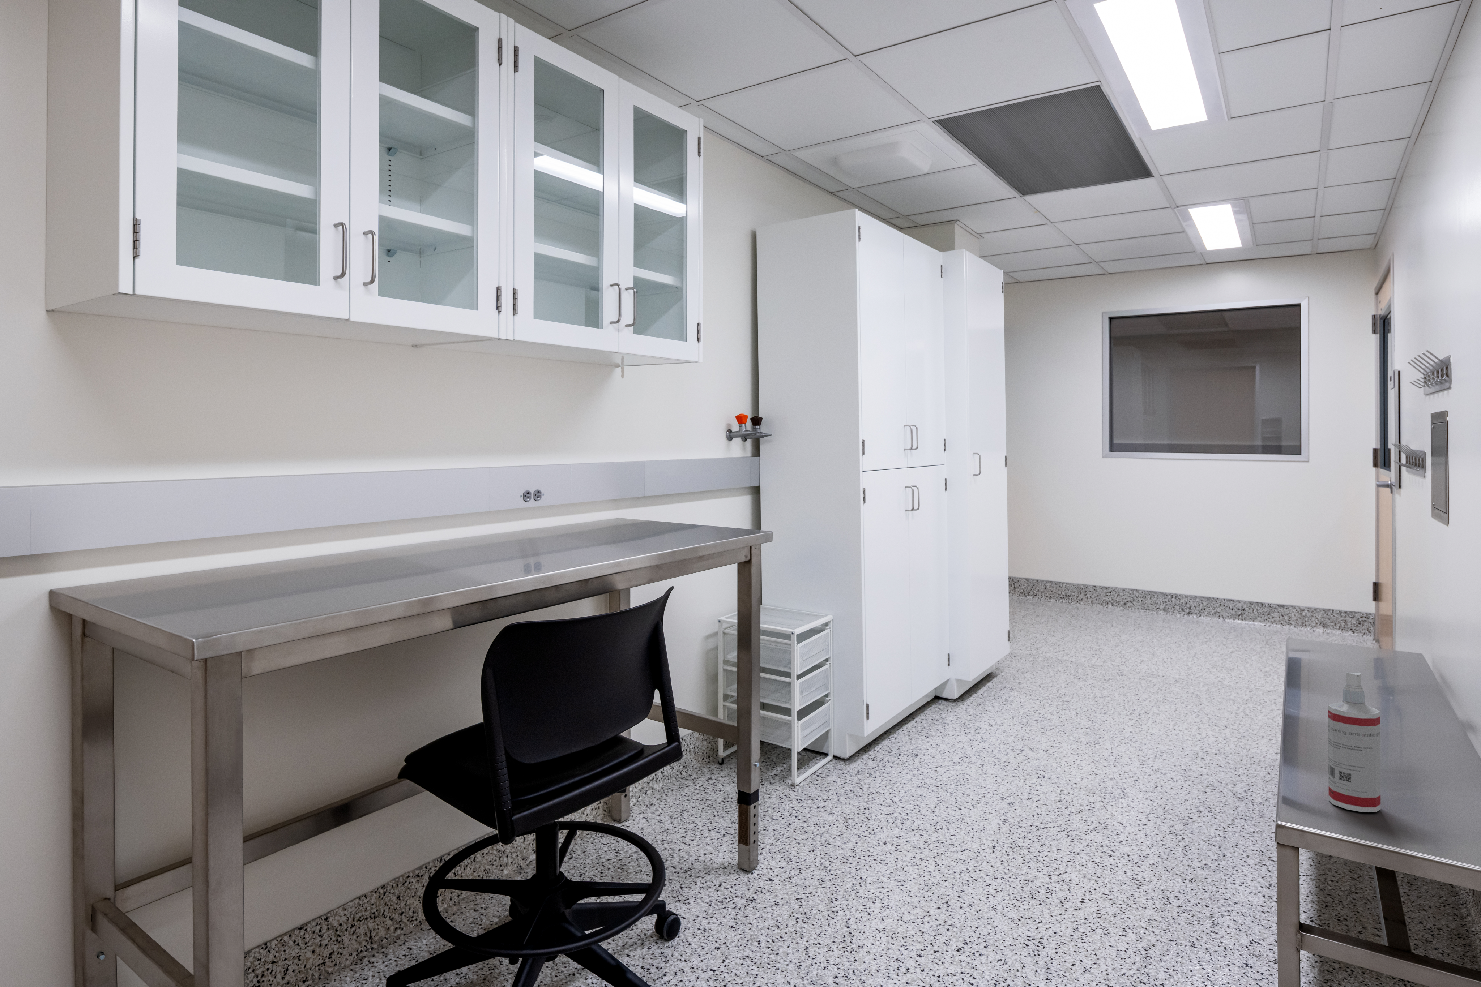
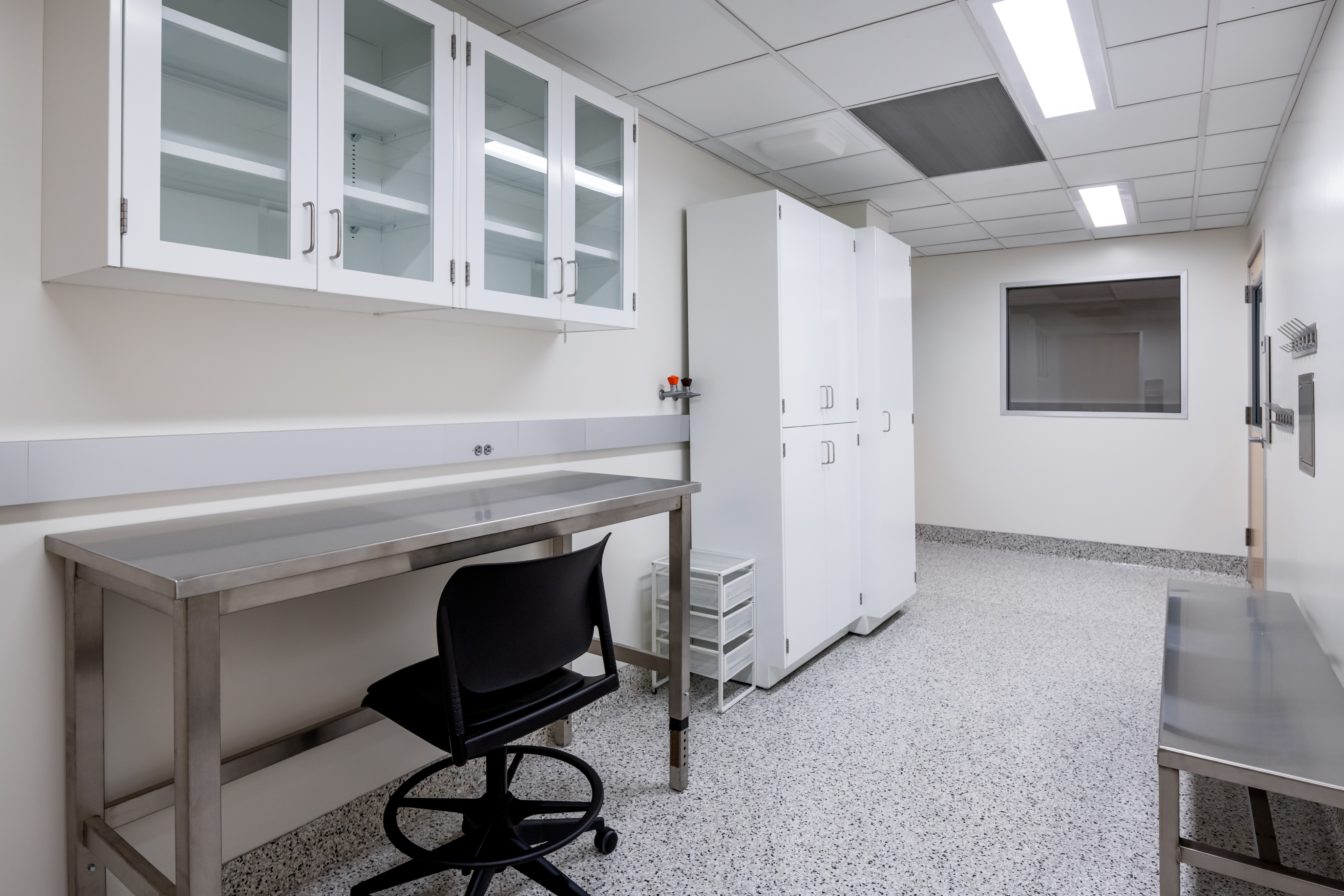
- spray bottle (1353, 738)
